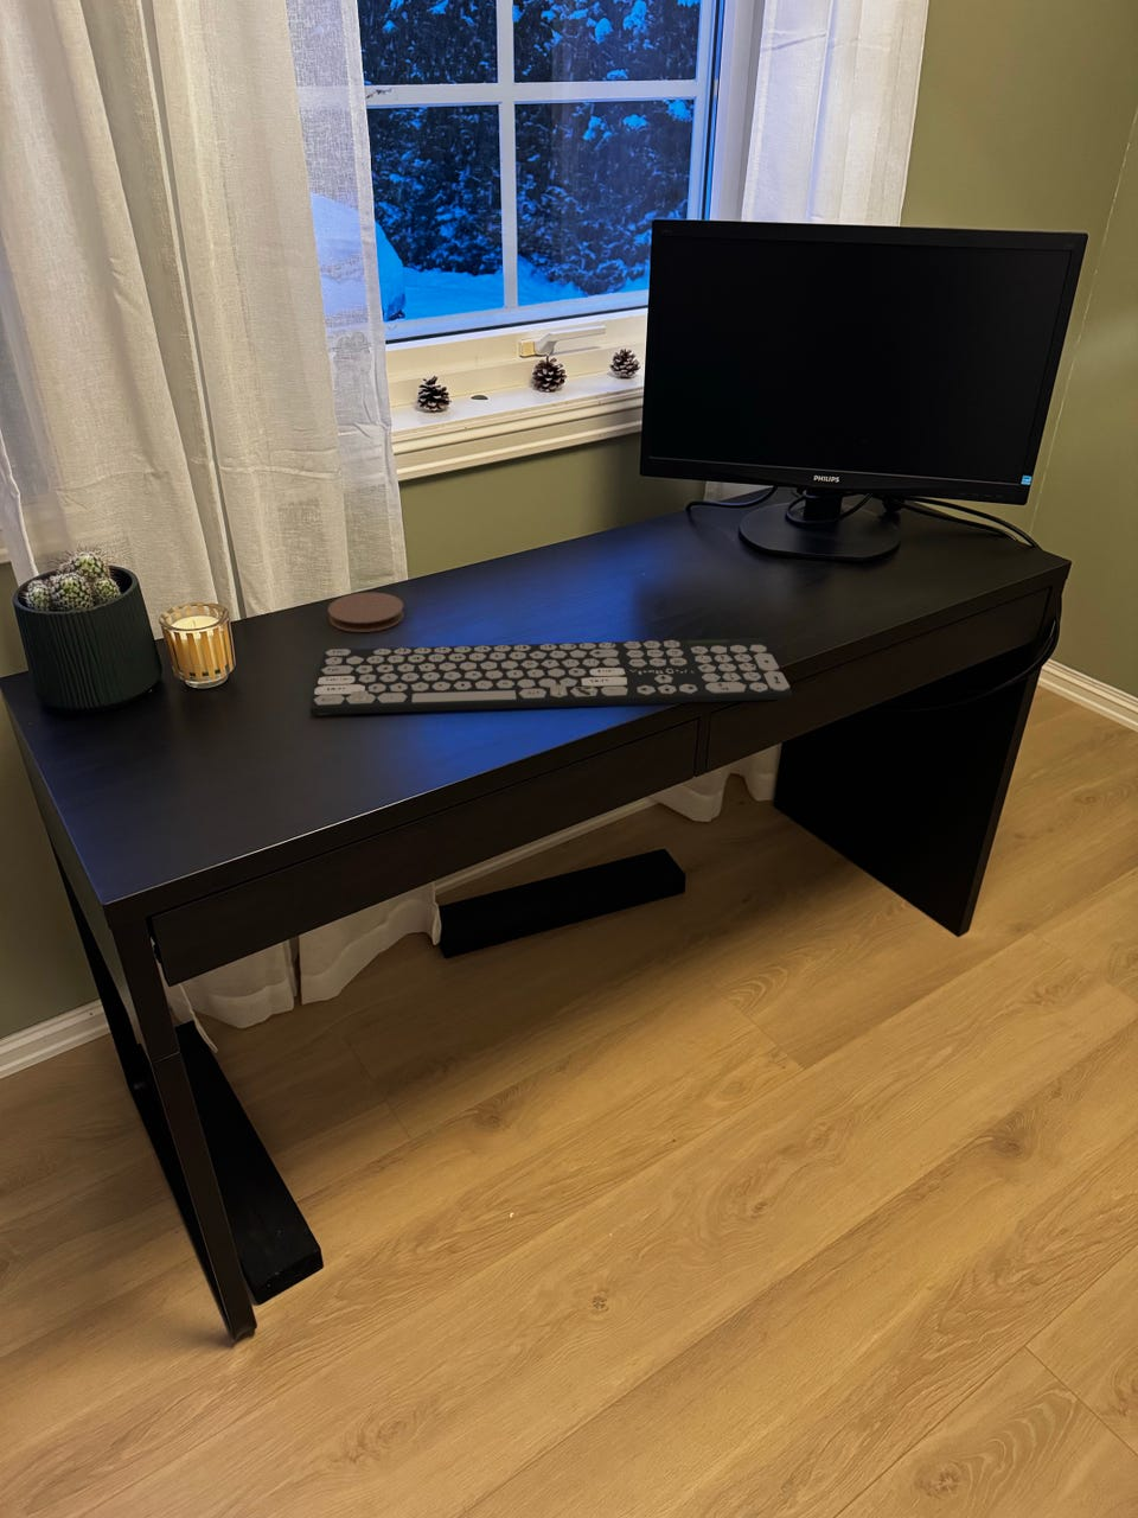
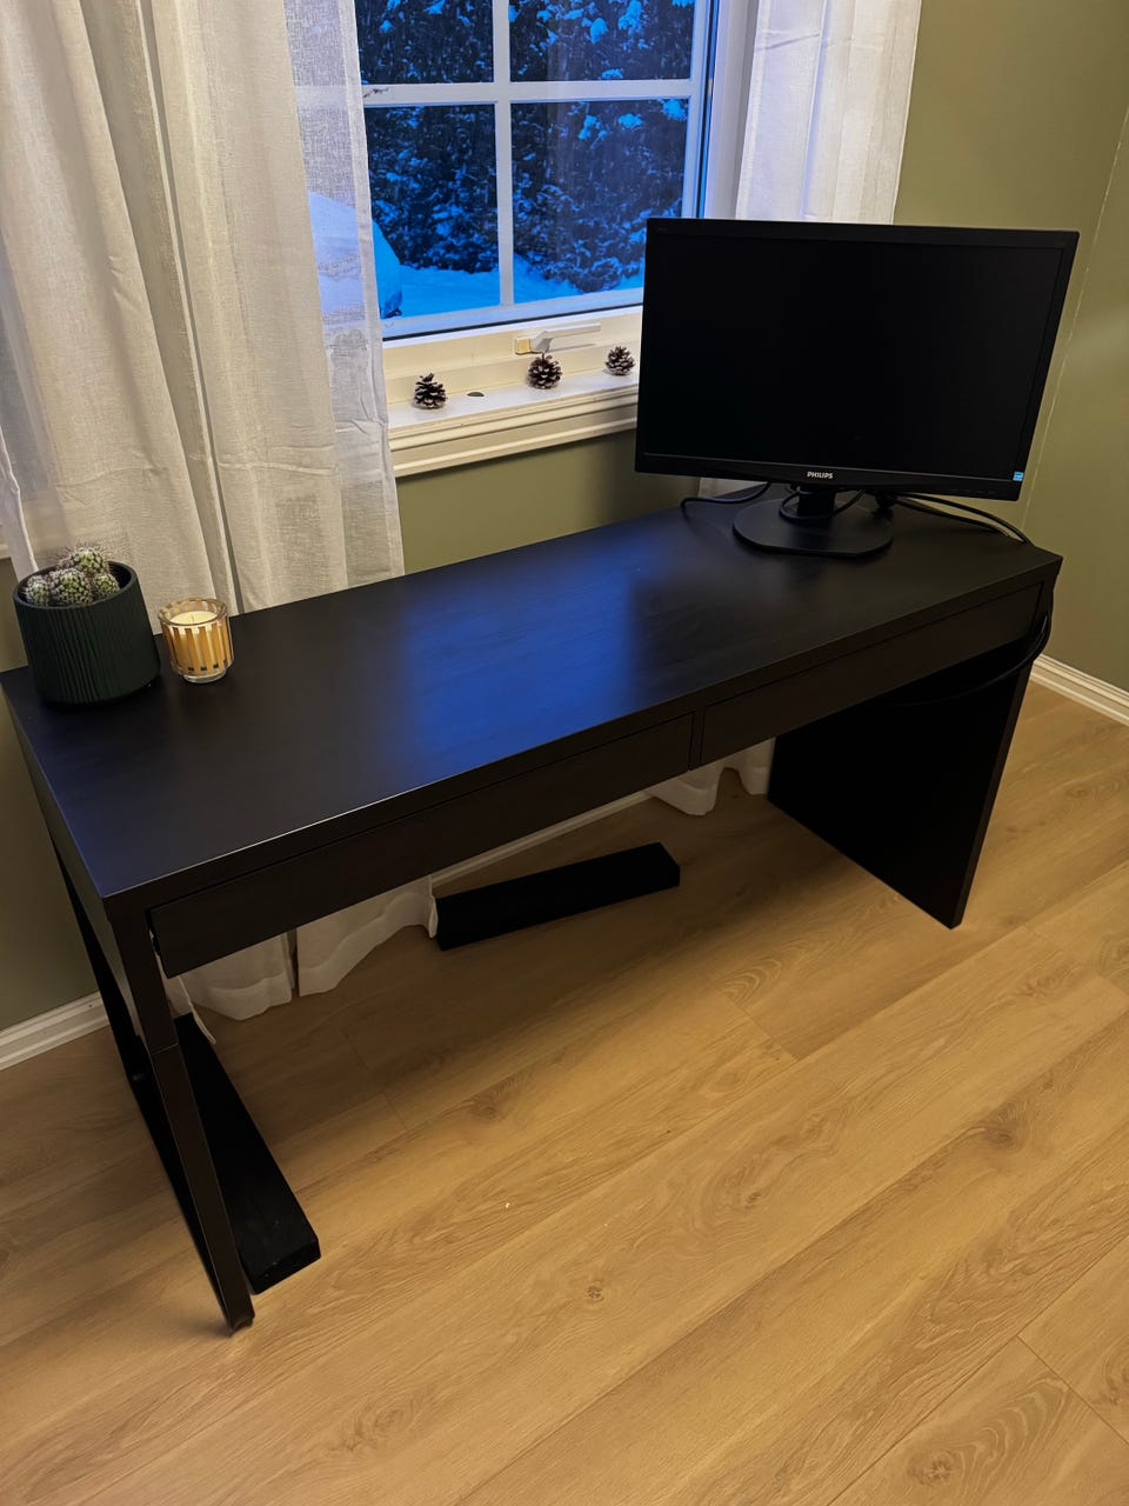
- keyboard (550, 669)
- coaster (366, 611)
